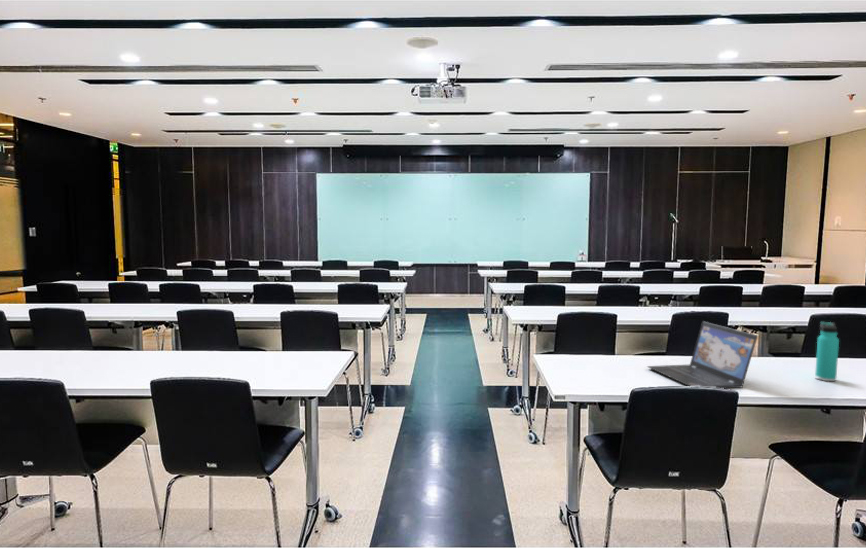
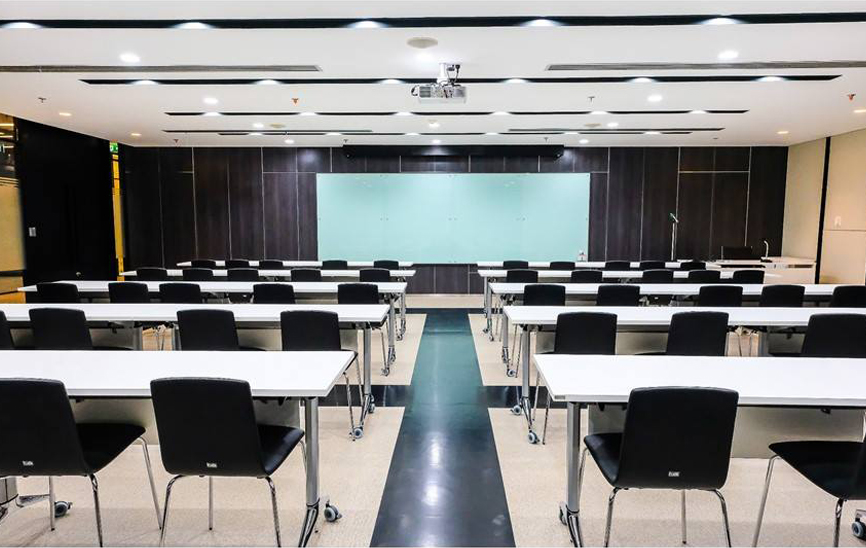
- thermos bottle (827, 350)
- laptop (698, 353)
